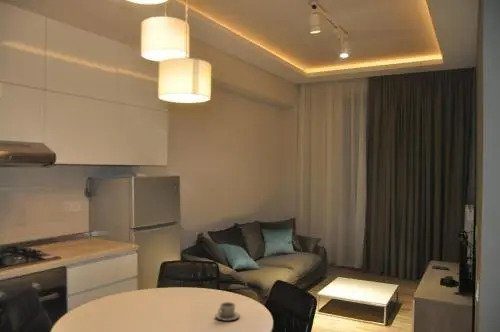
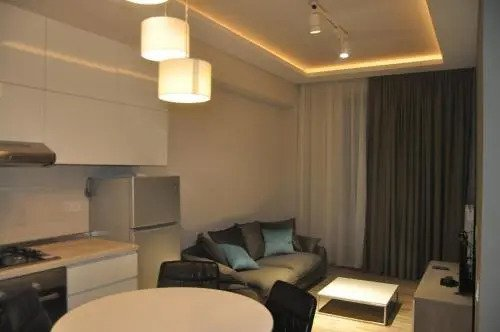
- cup (227, 310)
